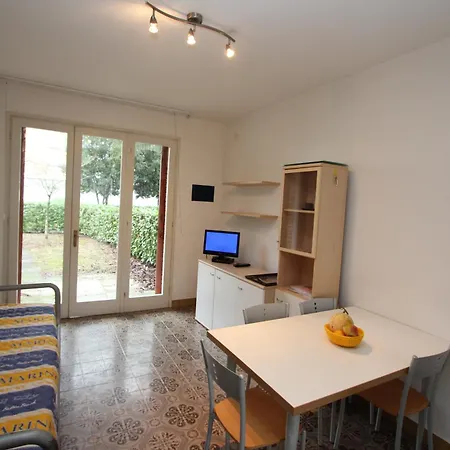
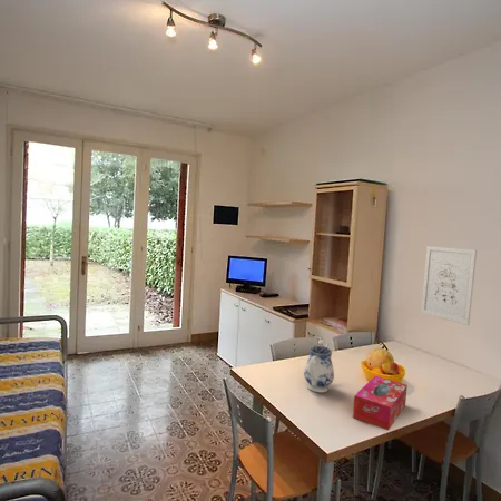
+ wall art (446, 283)
+ teapot (320, 364)
+ tissue box (381, 400)
